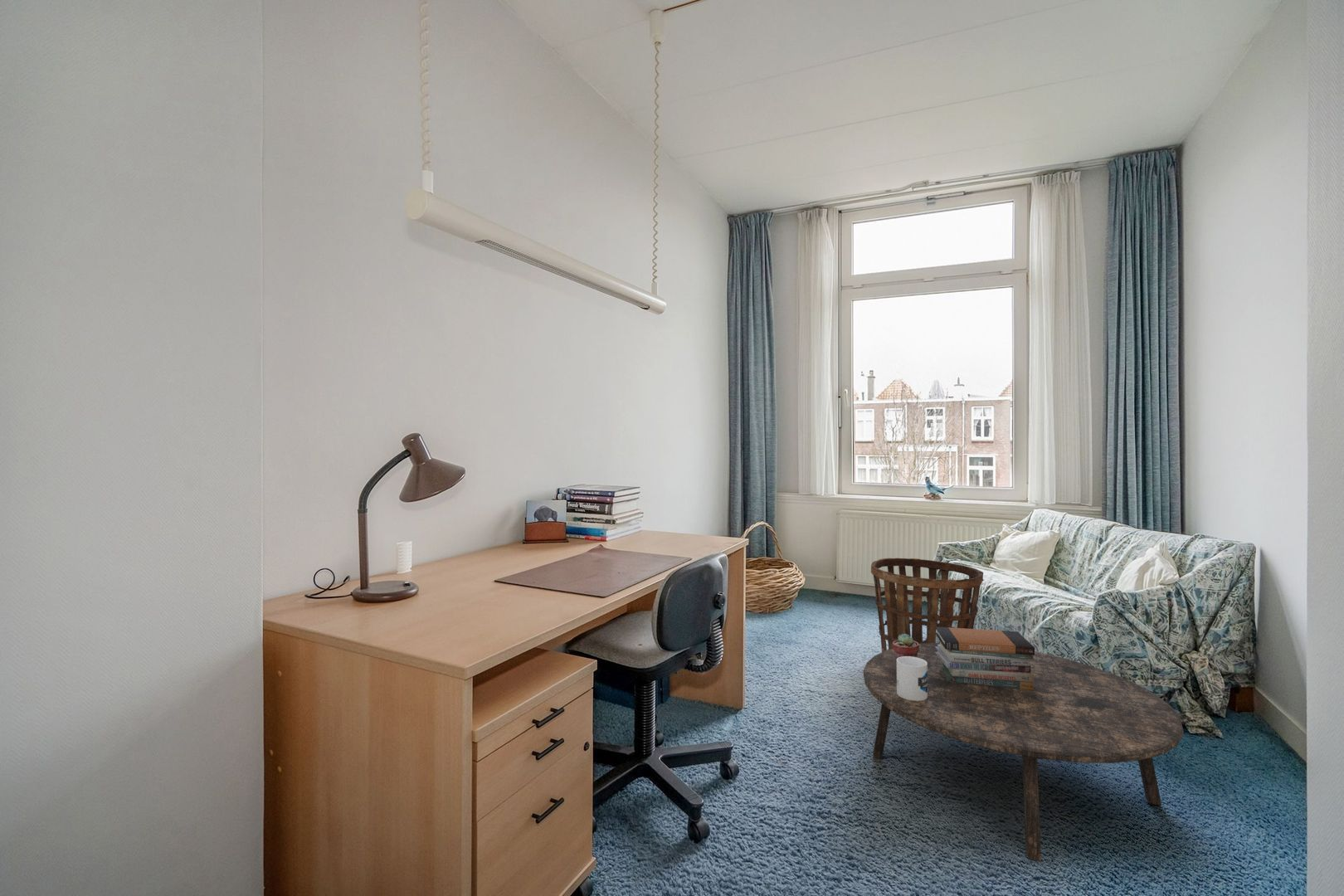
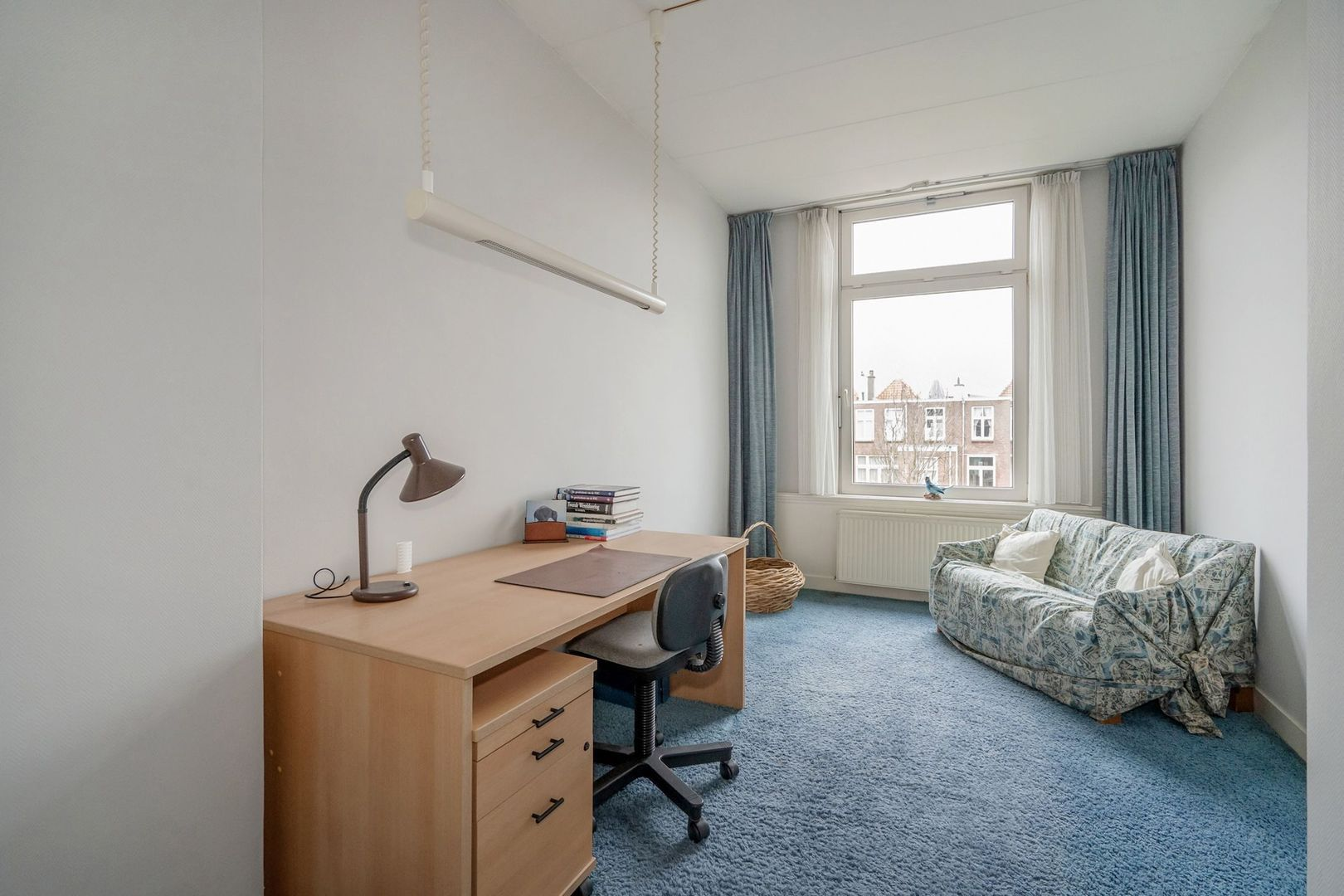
- coffee table (1006, 732)
- potted succulent (905, 649)
- book stack (982, 656)
- basket (925, 617)
- mug (914, 676)
